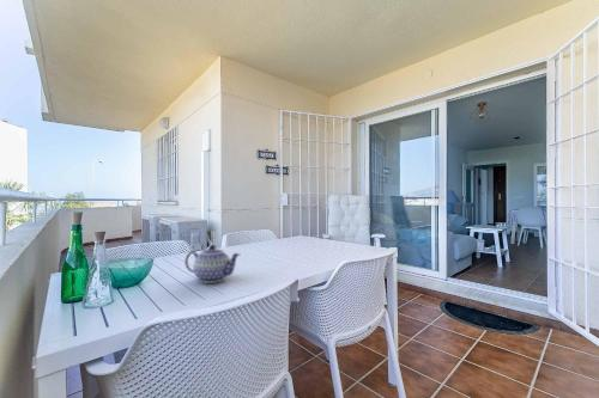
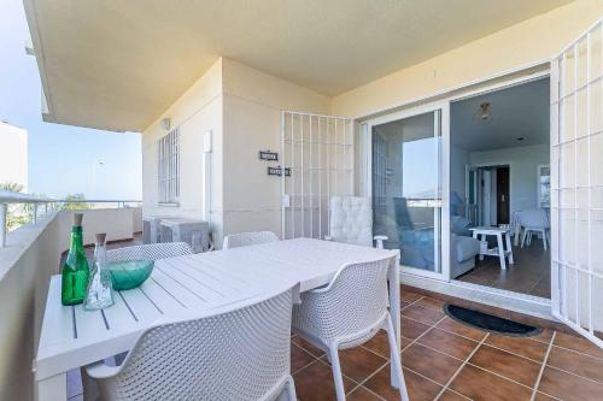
- teapot (212, 262)
